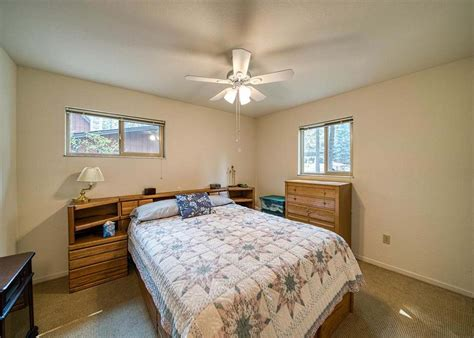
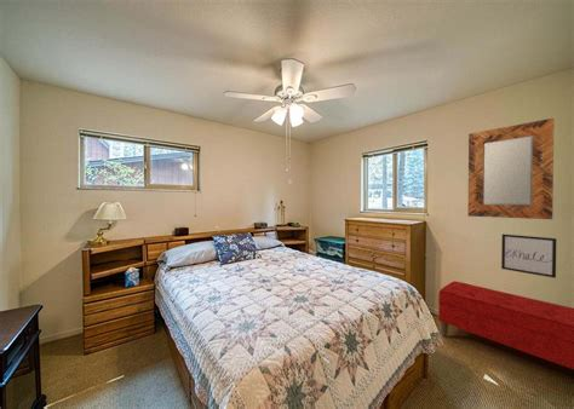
+ home mirror (506, 172)
+ wall art (527, 254)
+ bench (509, 326)
